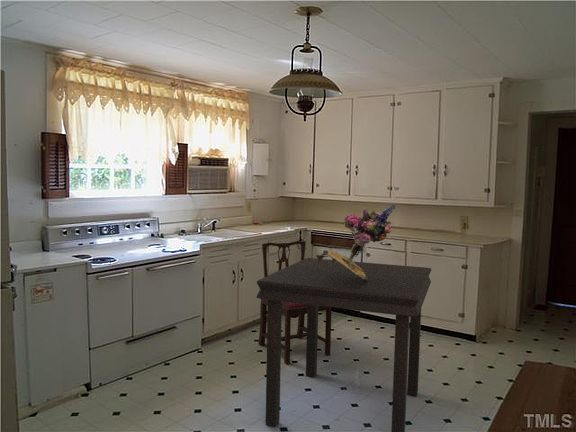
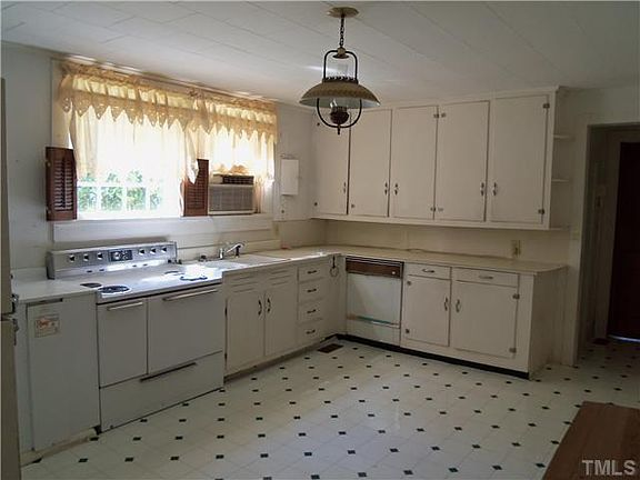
- dining table (317, 338)
- dining chair (291, 302)
- bouquet (355, 241)
